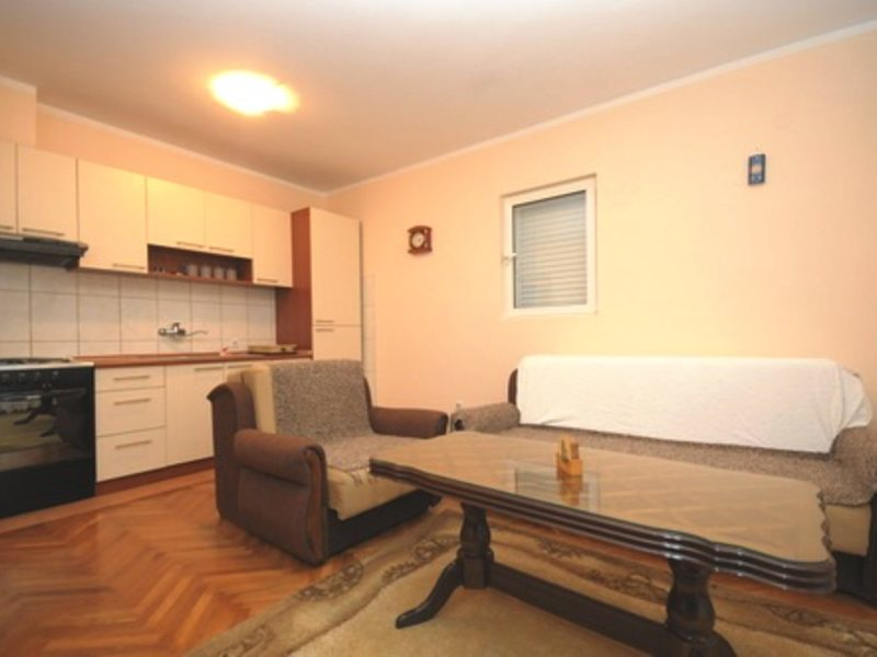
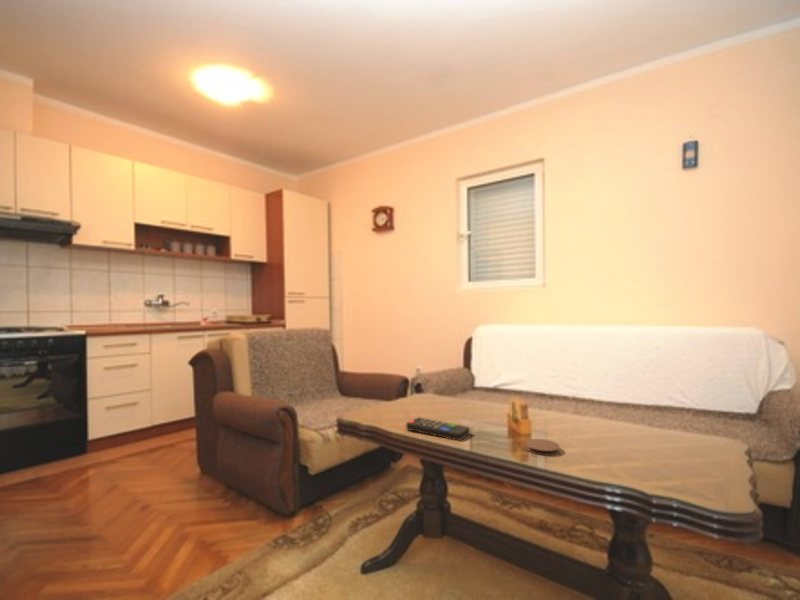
+ coaster (542, 446)
+ remote control (437, 427)
